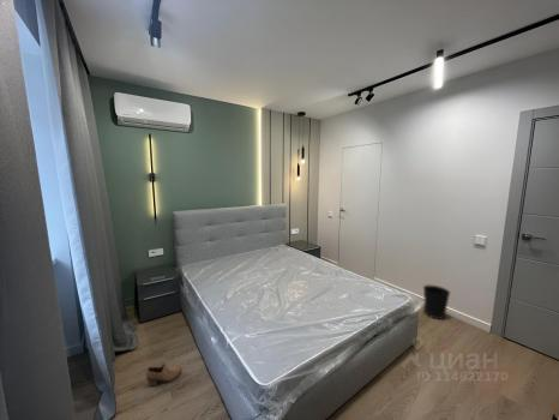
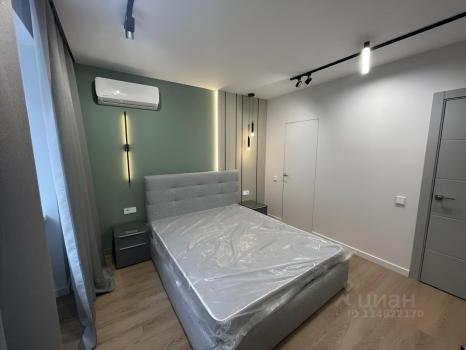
- shoe (164, 371)
- wastebasket (434, 301)
